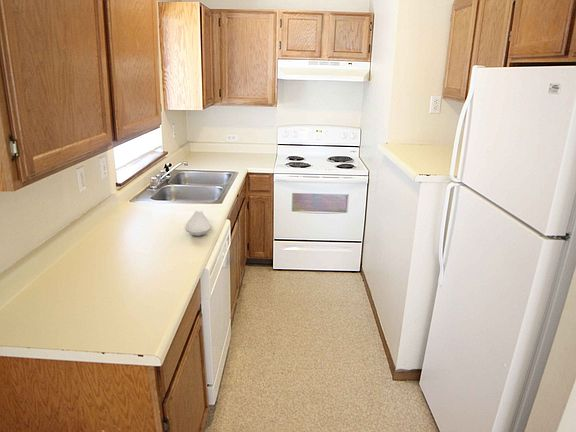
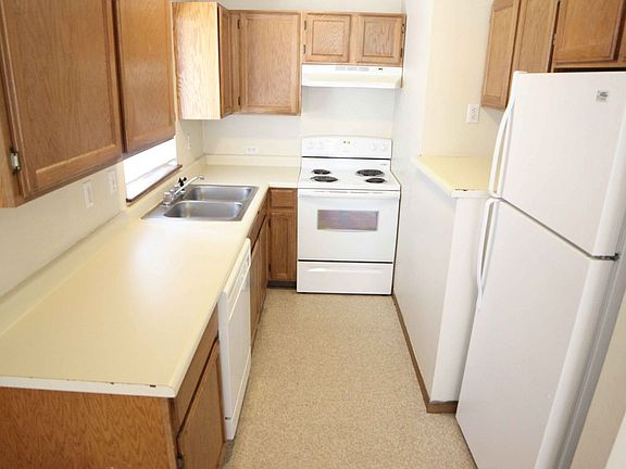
- spoon rest (198, 222)
